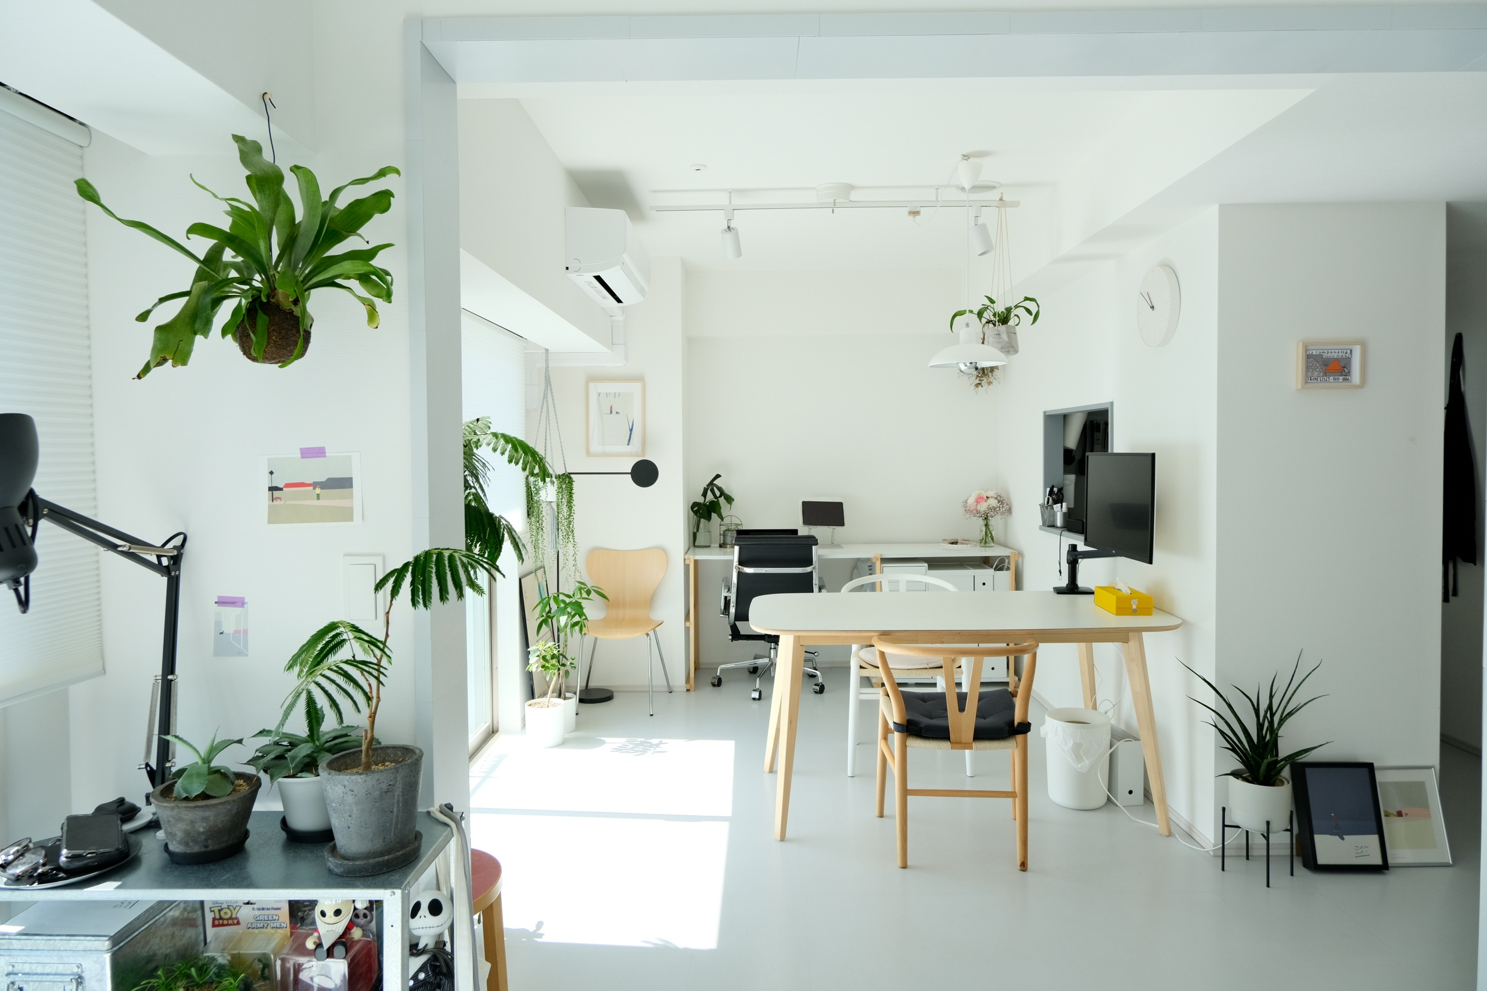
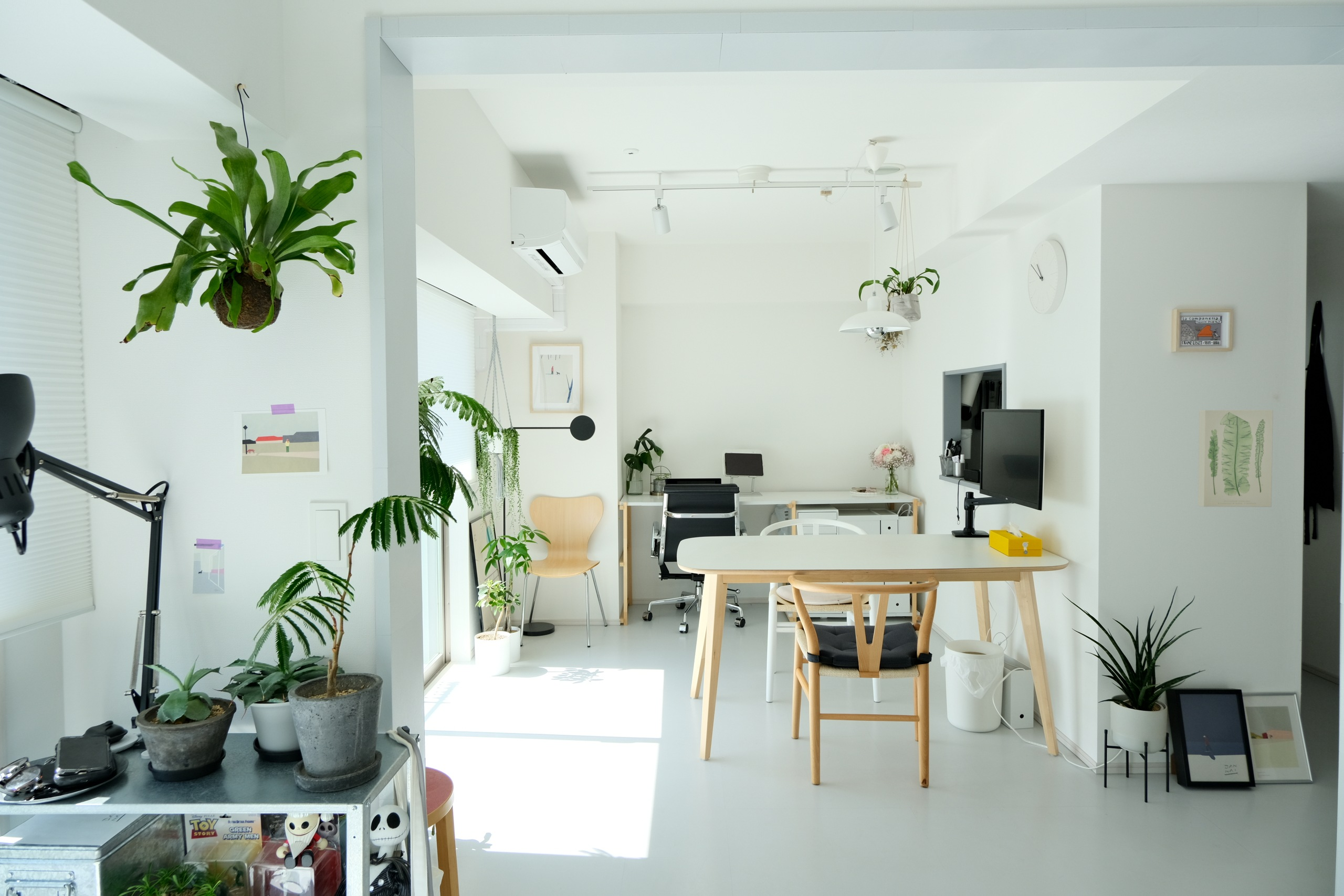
+ wall art (1235, 458)
